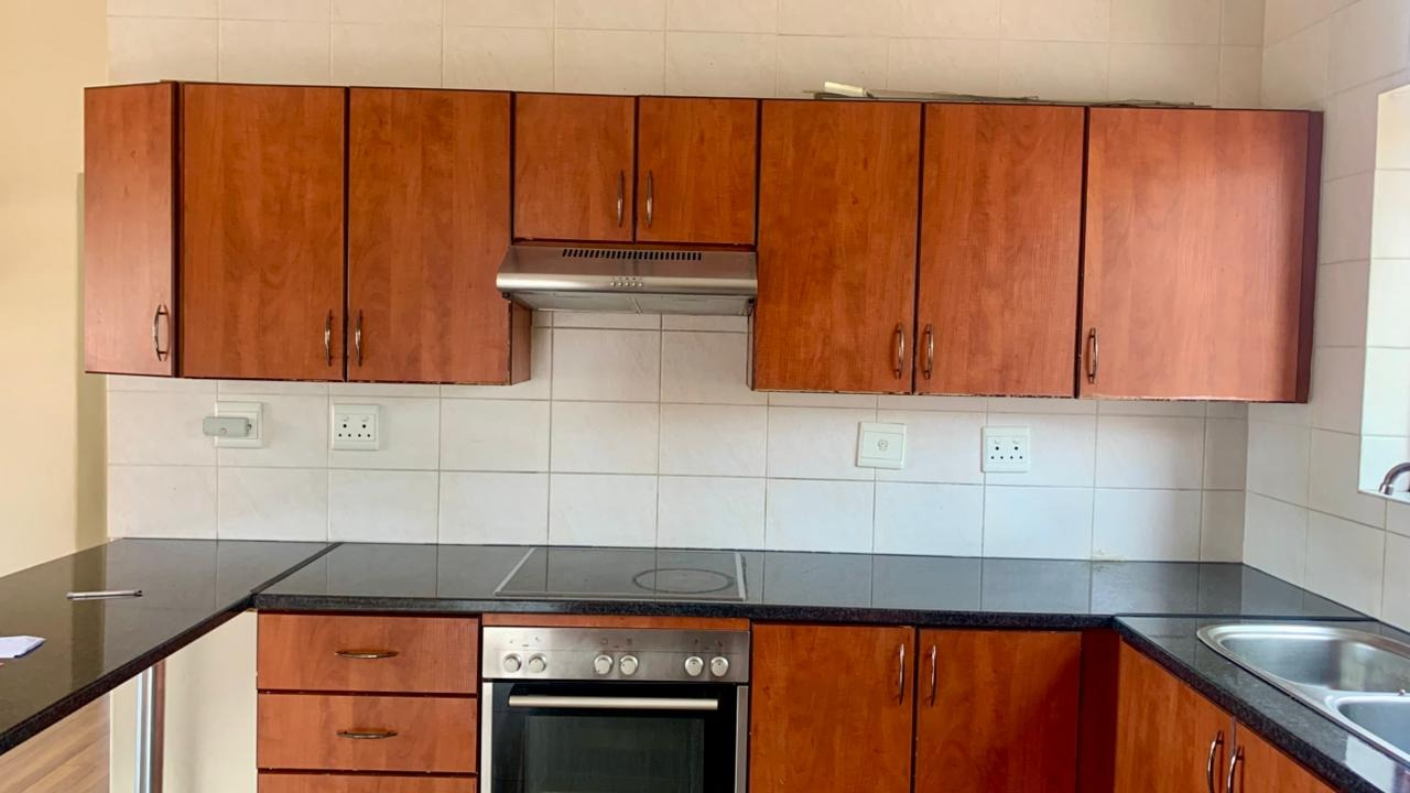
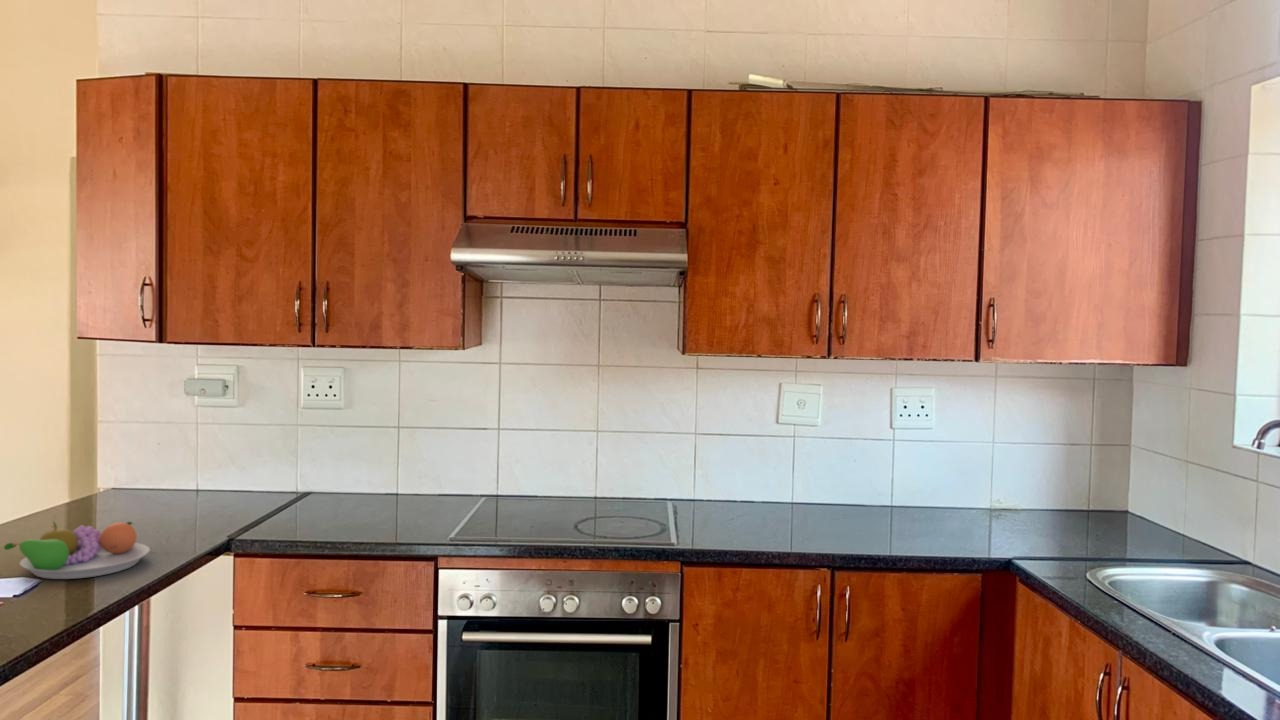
+ fruit bowl (81, 545)
